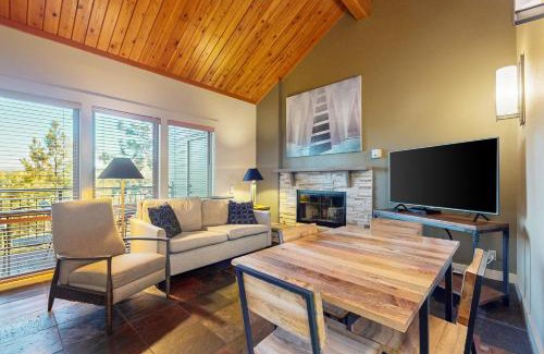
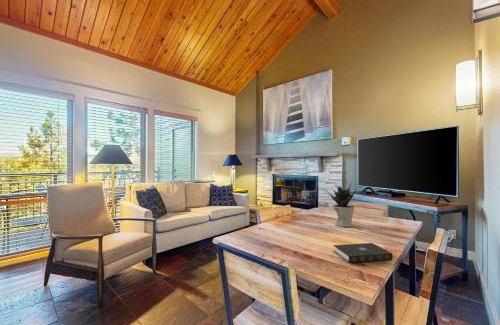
+ book (361, 252)
+ potted plant (342, 203)
